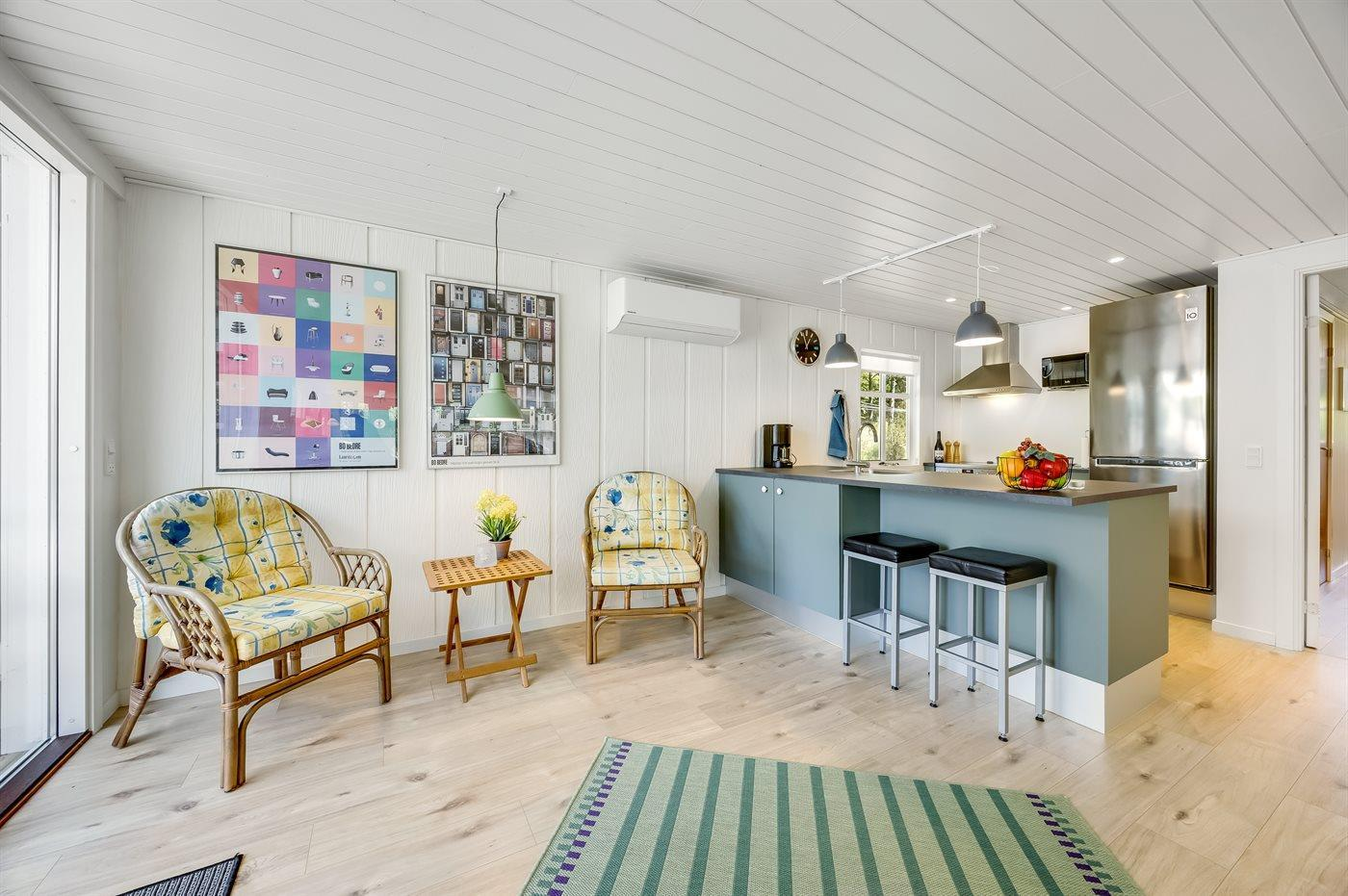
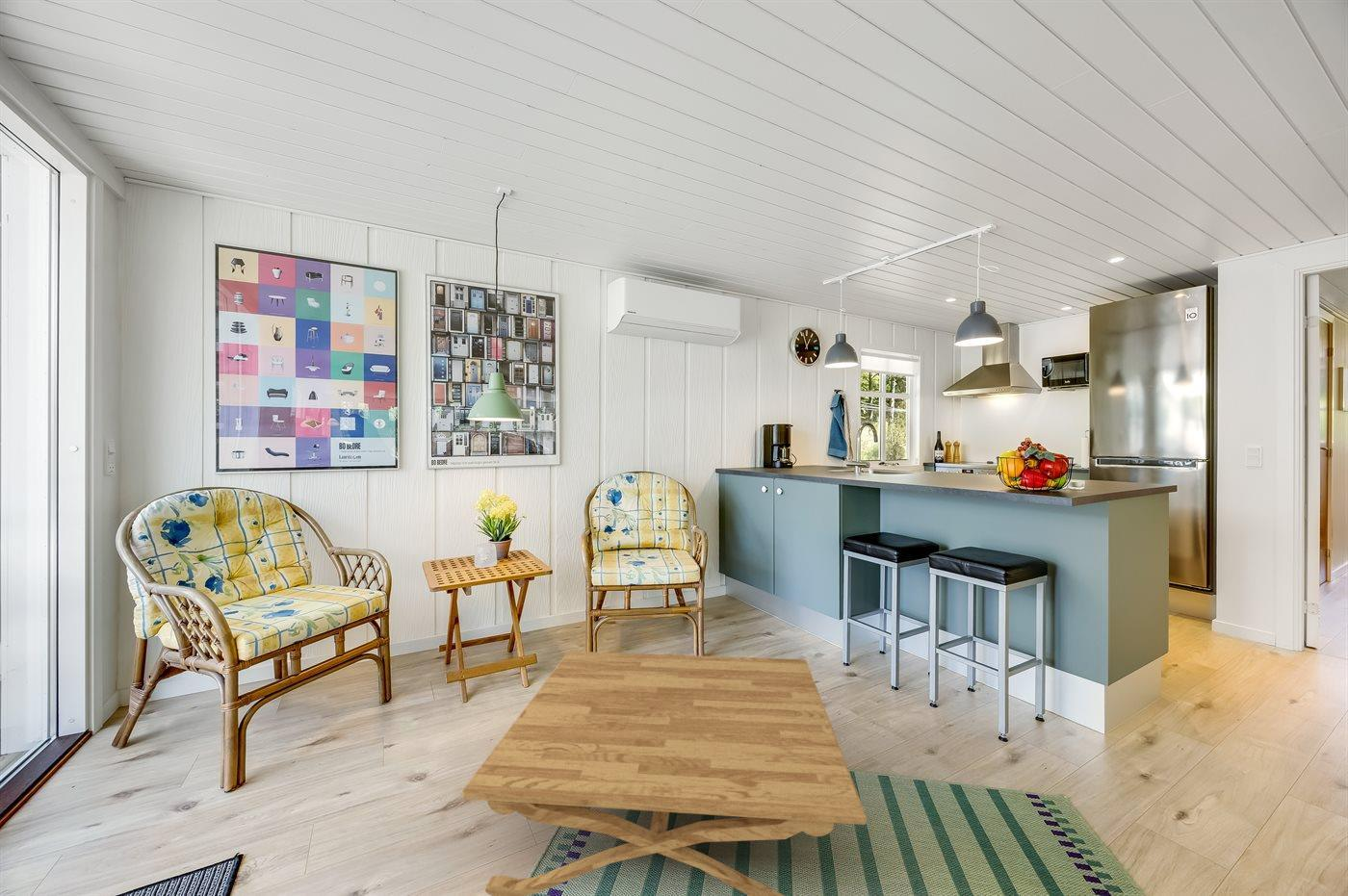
+ coffee table (674, 753)
